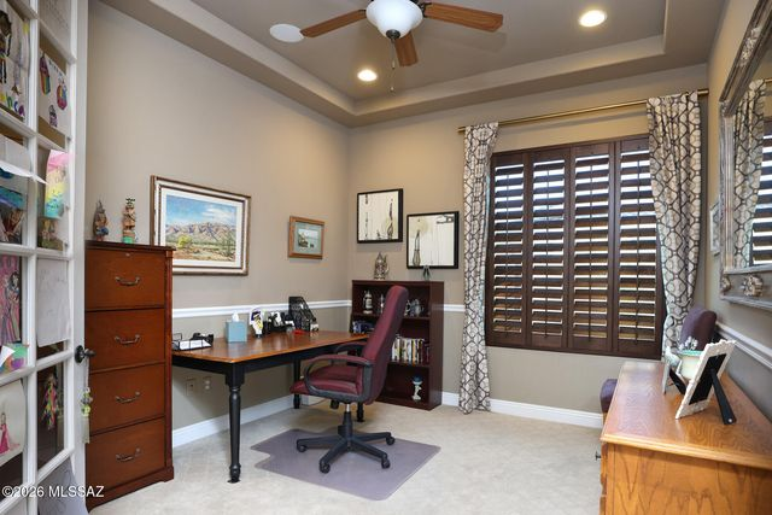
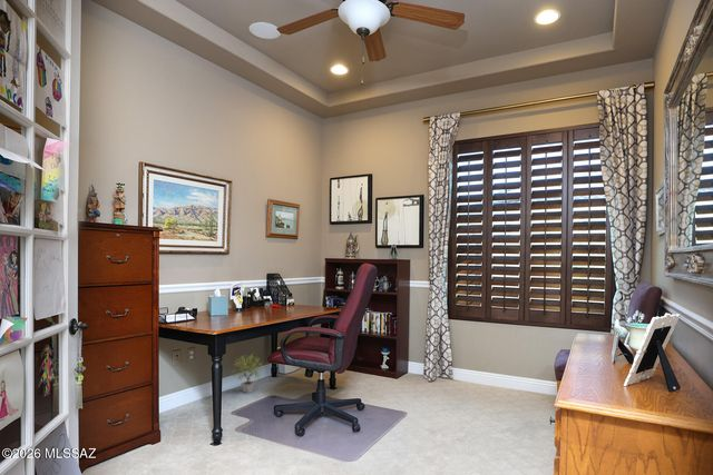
+ potted plant (247, 370)
